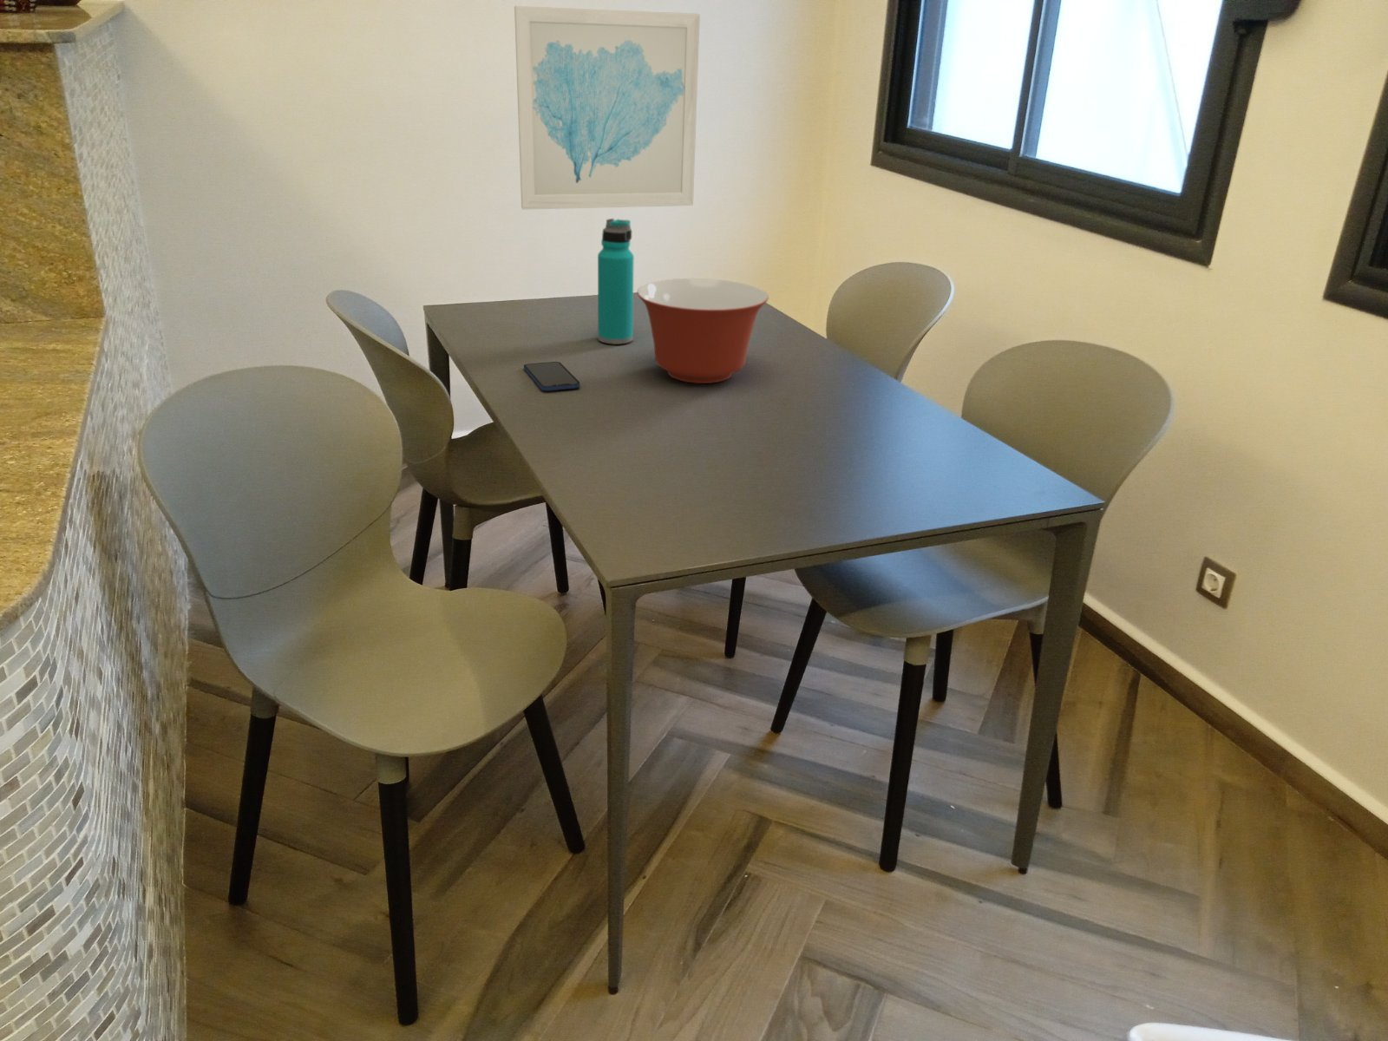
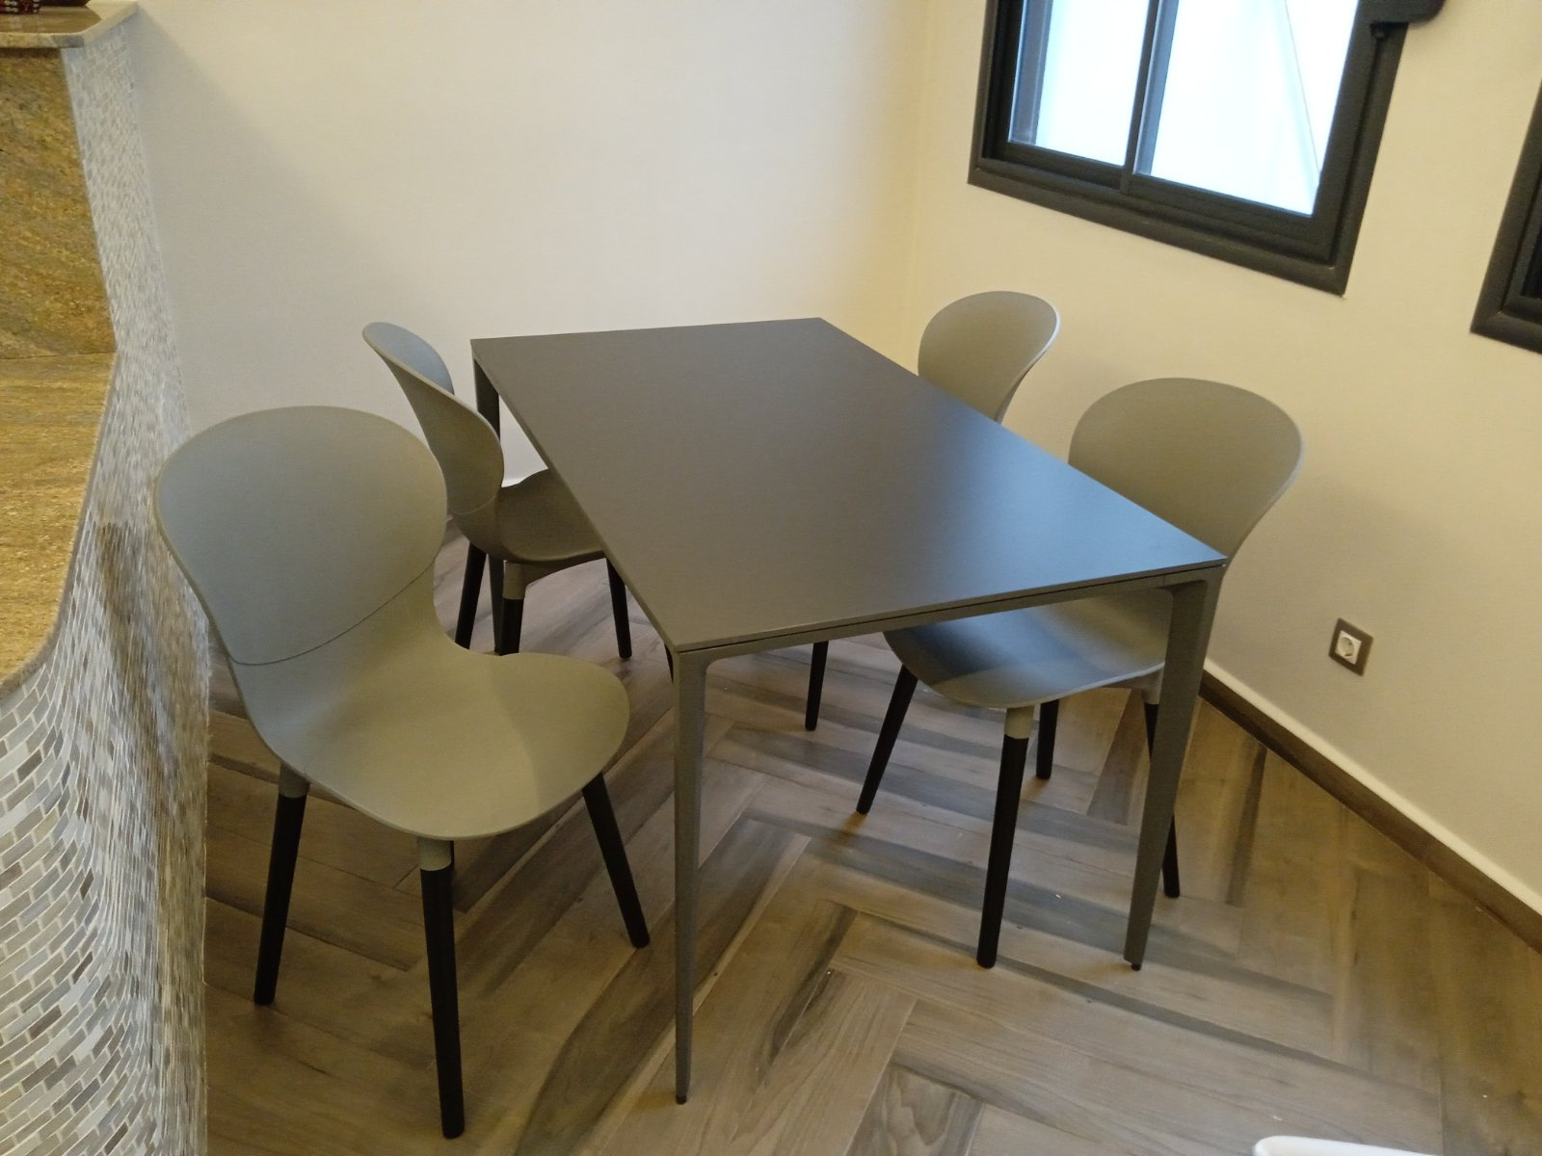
- mixing bowl (701, 334)
- wall art (609, 112)
- smartphone (551, 376)
- water bottle (615, 280)
